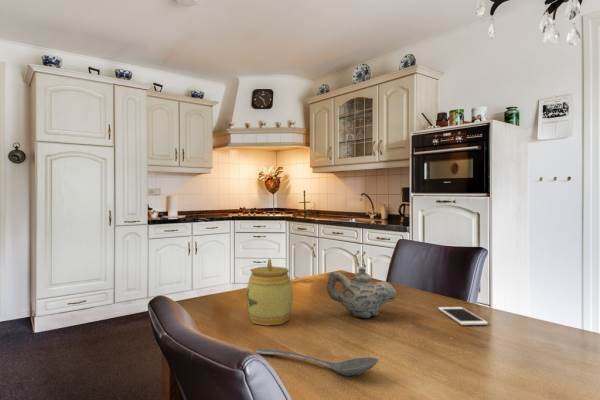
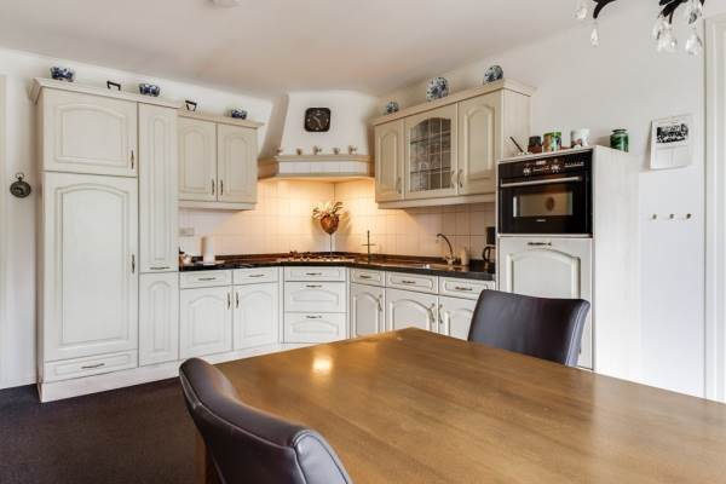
- cell phone (461, 315)
- jar (269, 289)
- teapot (360, 291)
- stirrer (311, 357)
